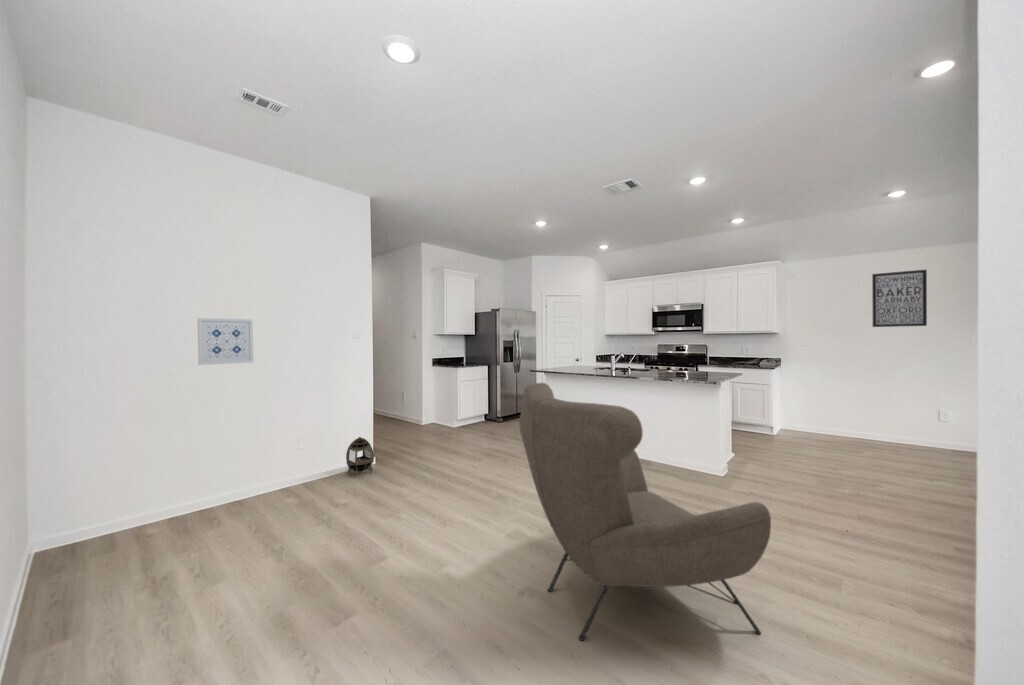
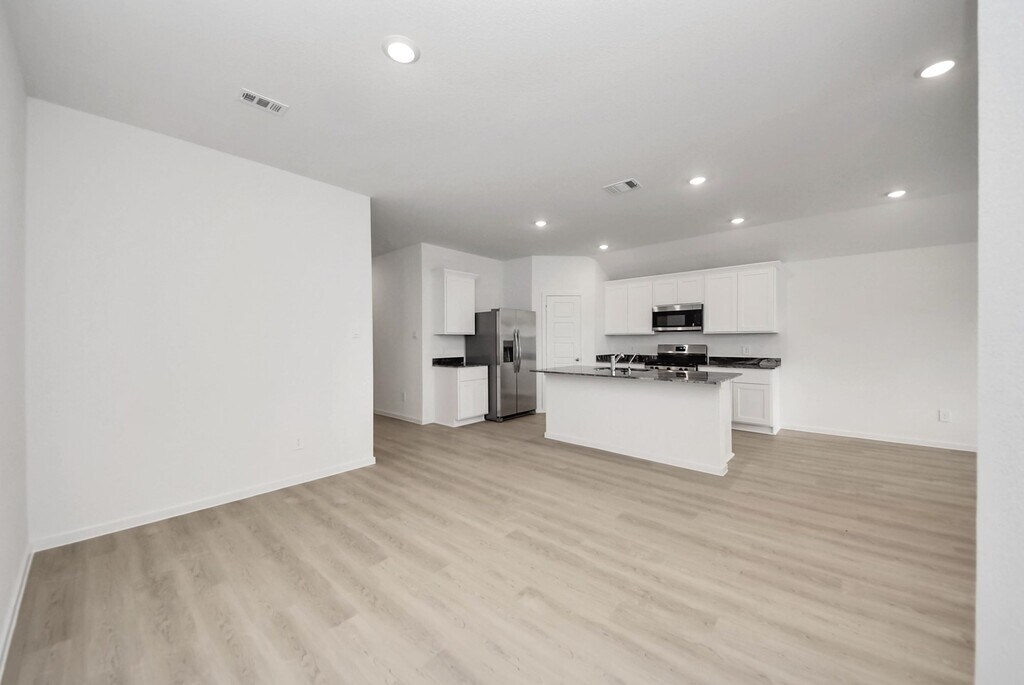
- wall art (226, 341)
- chair (619, 494)
- lantern (361, 456)
- wall art (898, 299)
